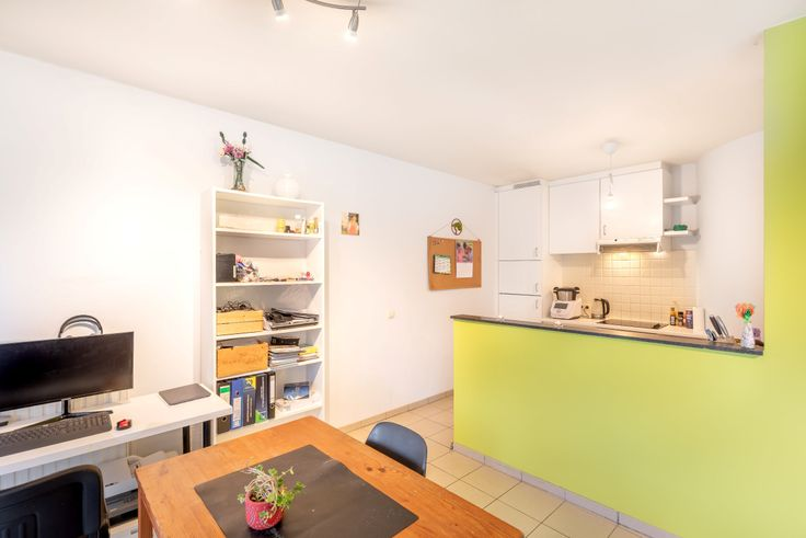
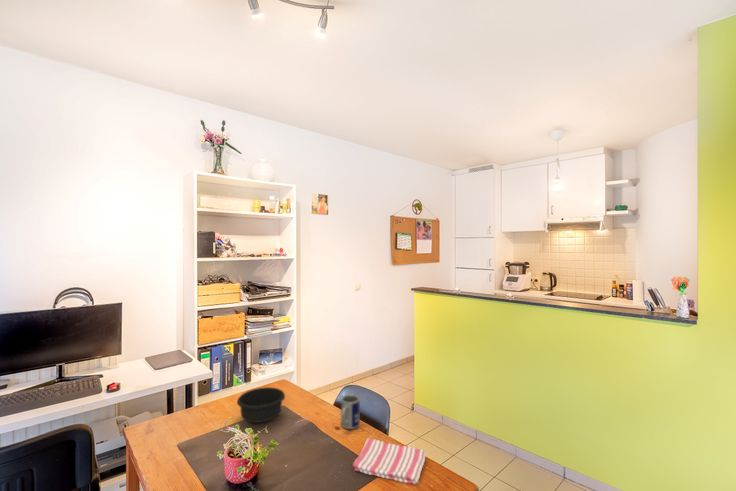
+ dish towel (390, 458)
+ mug (348, 413)
+ bowl (261, 407)
